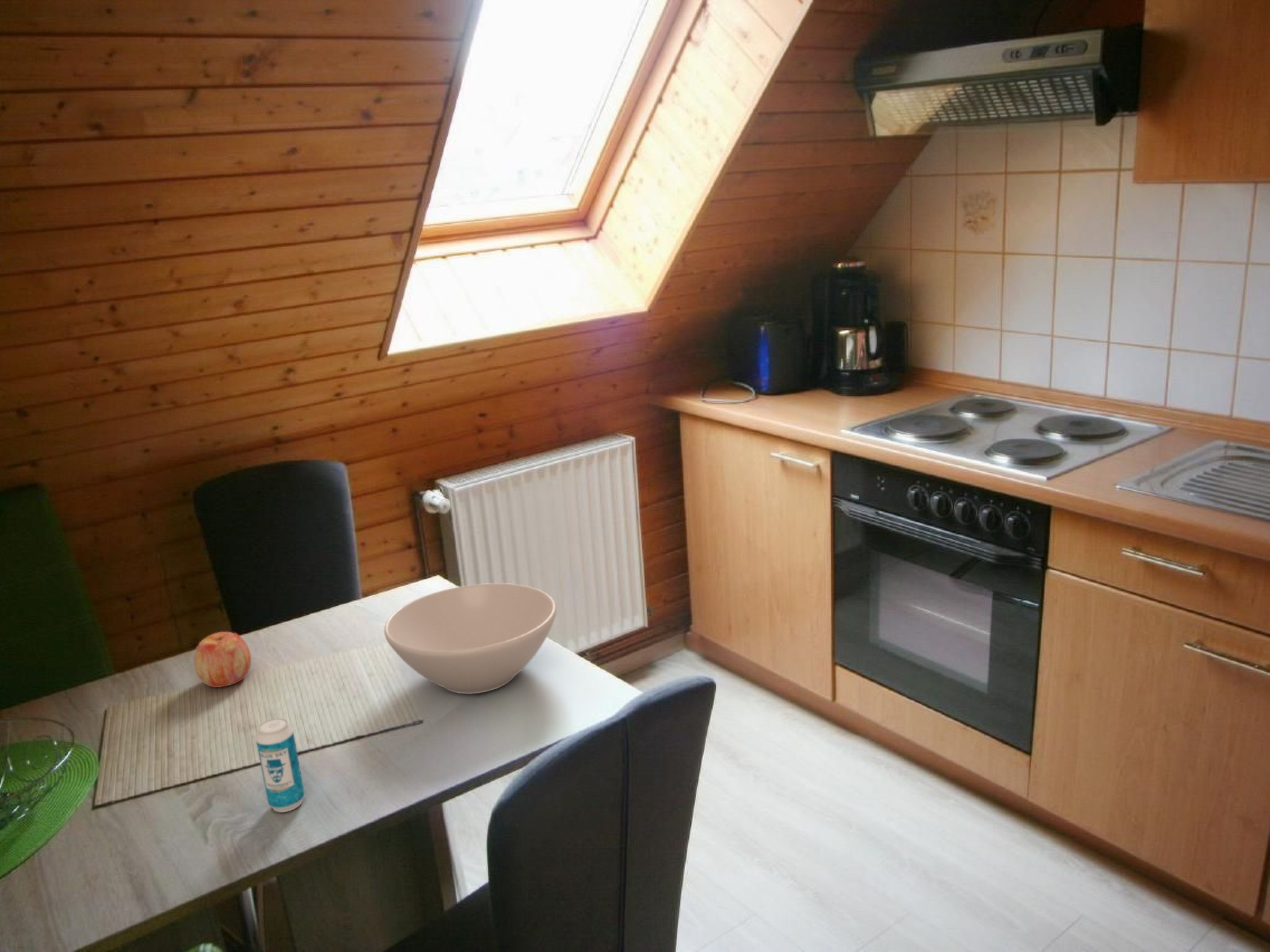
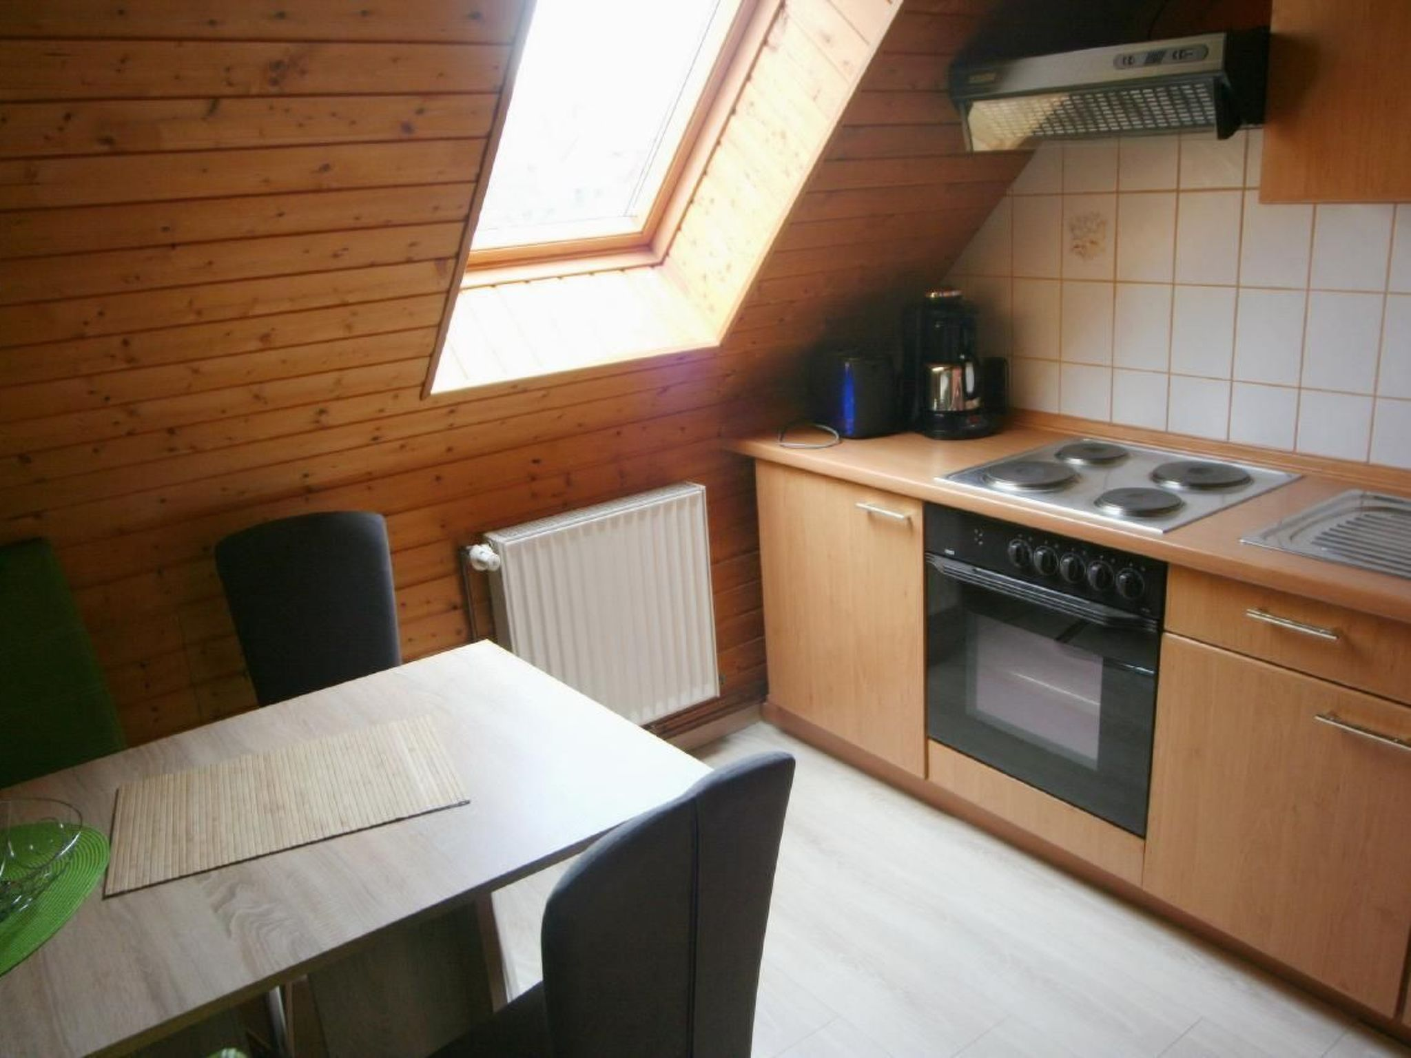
- bowl (474, 646)
- apple (222, 658)
- beverage can (280, 765)
